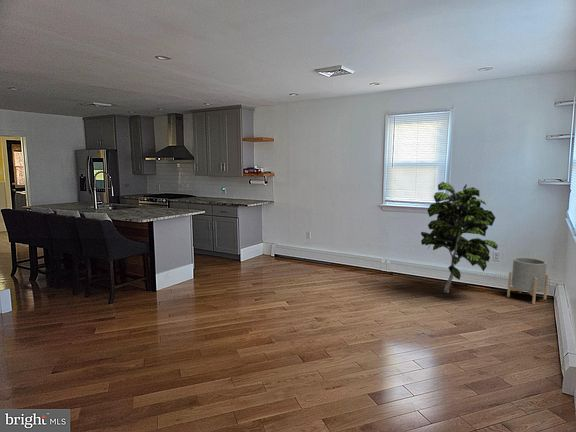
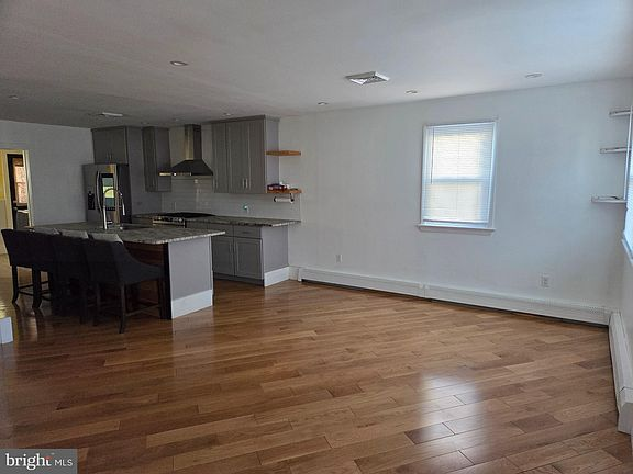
- indoor plant (457, 238)
- planter (528, 279)
